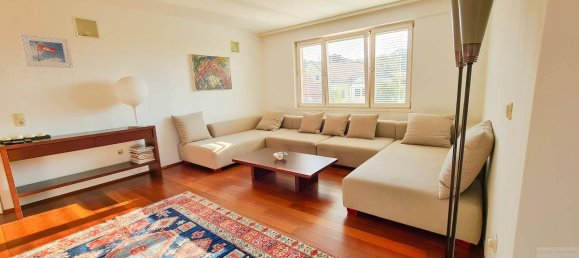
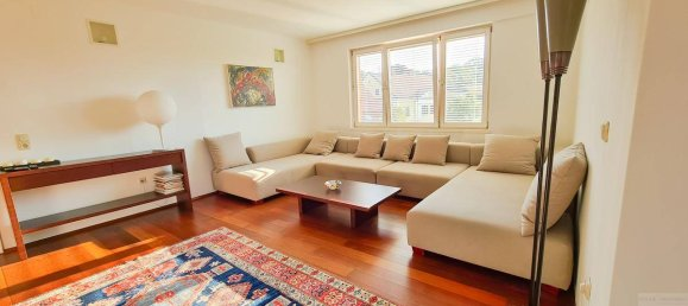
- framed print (48, 51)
